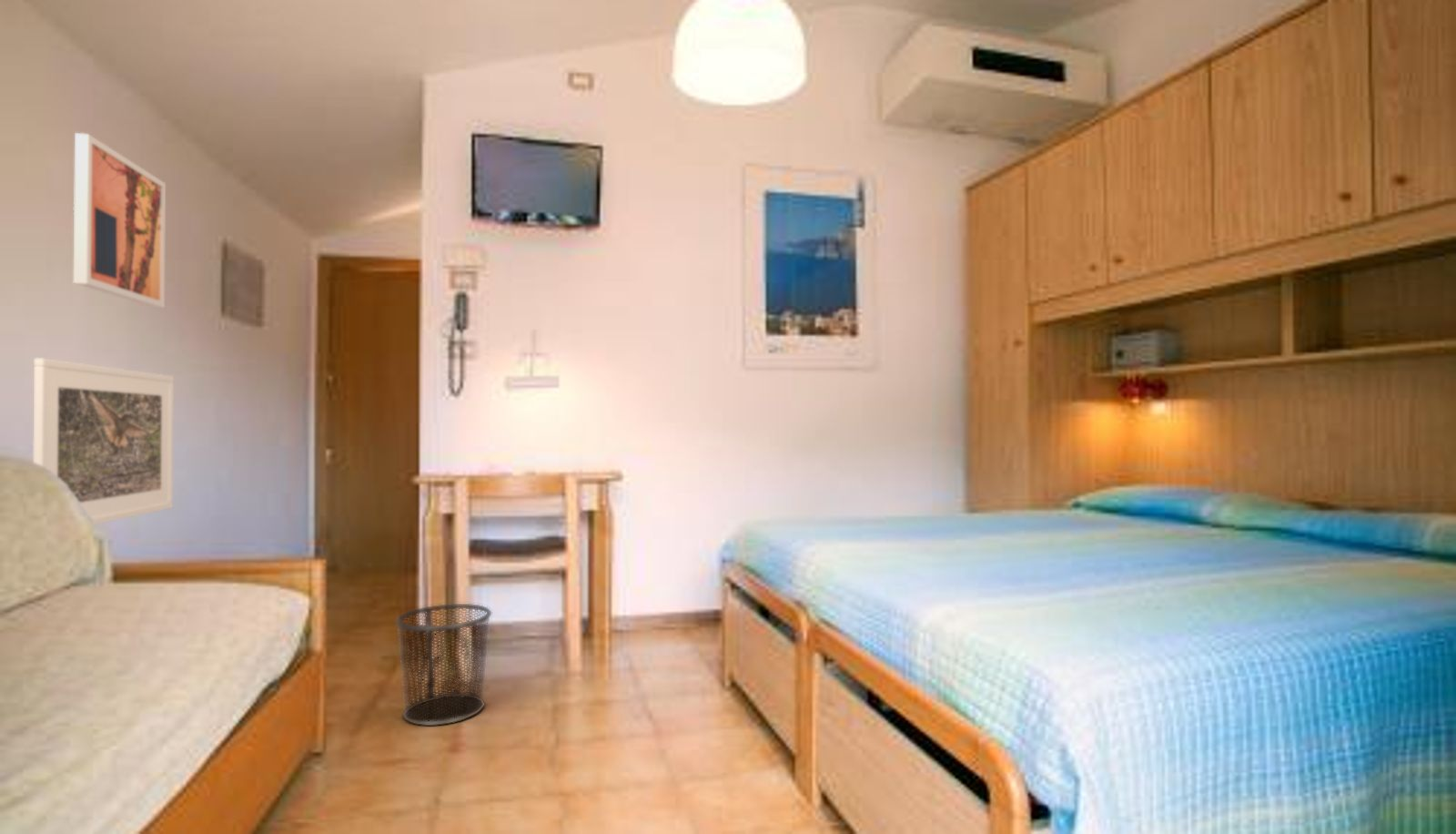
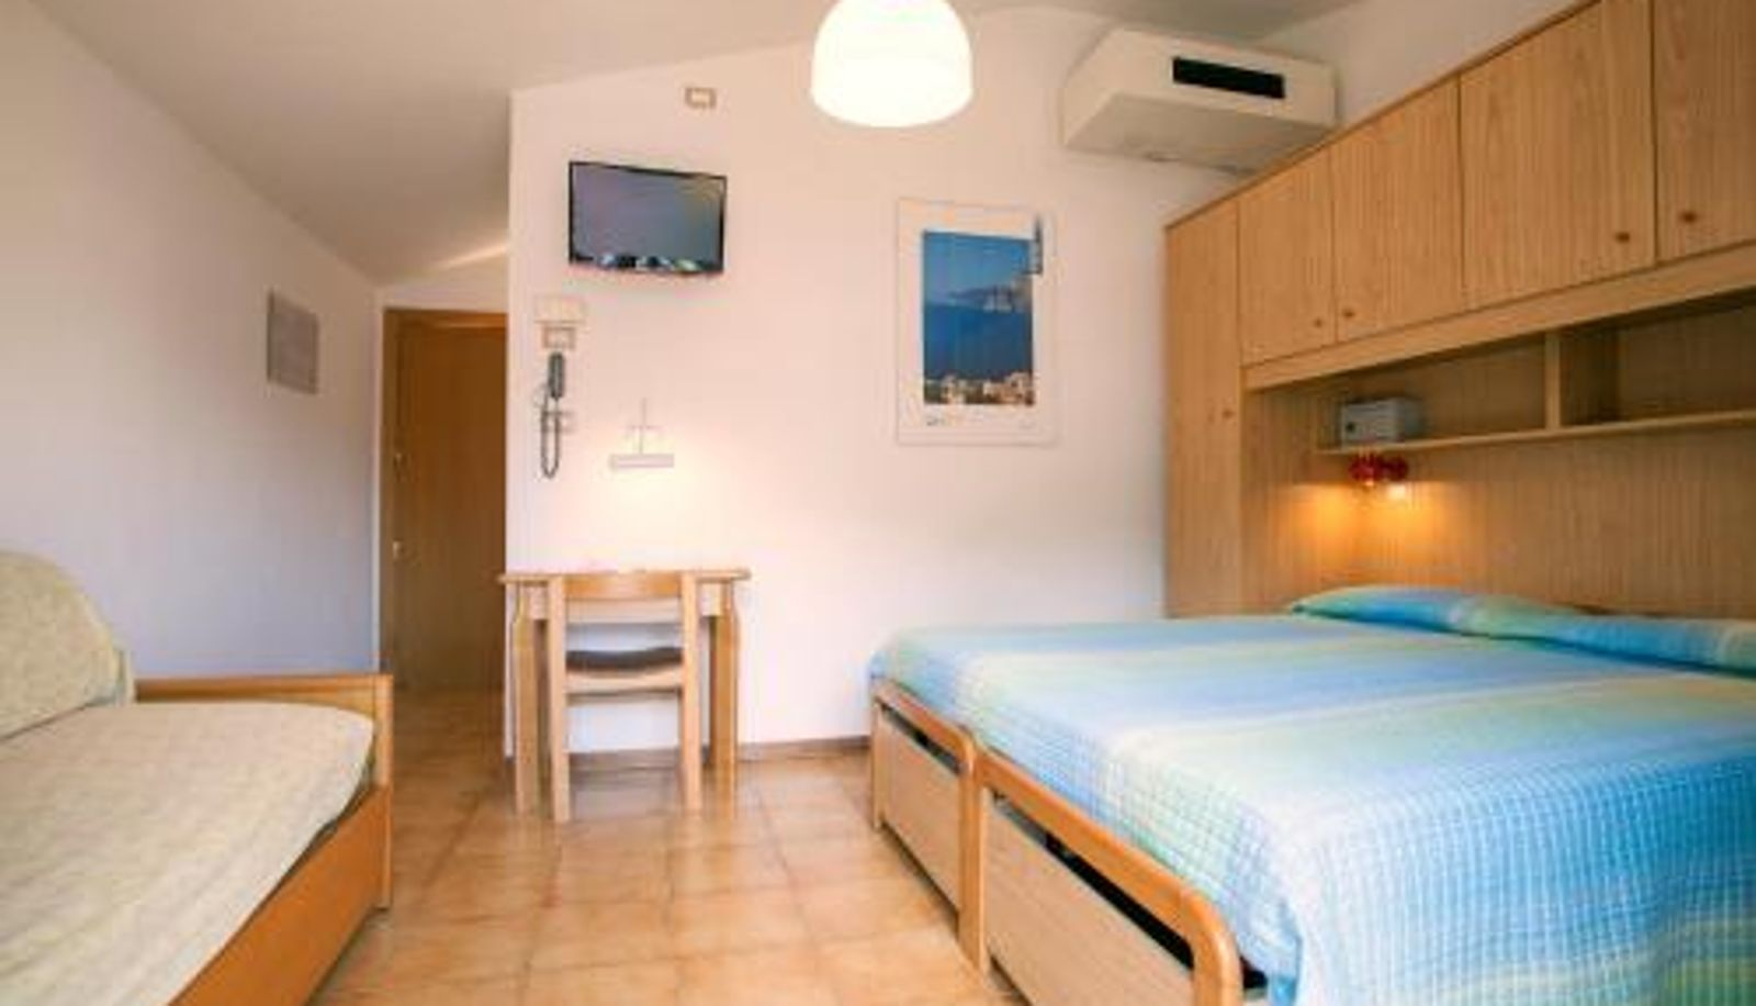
- waste bin (444, 662)
- wall art (124, 228)
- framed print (114, 443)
